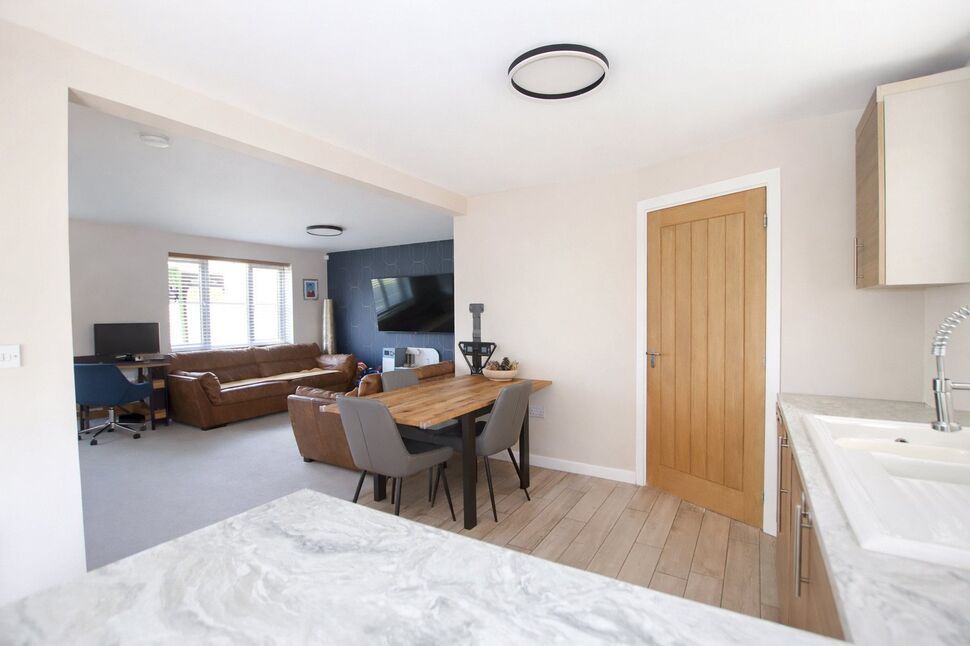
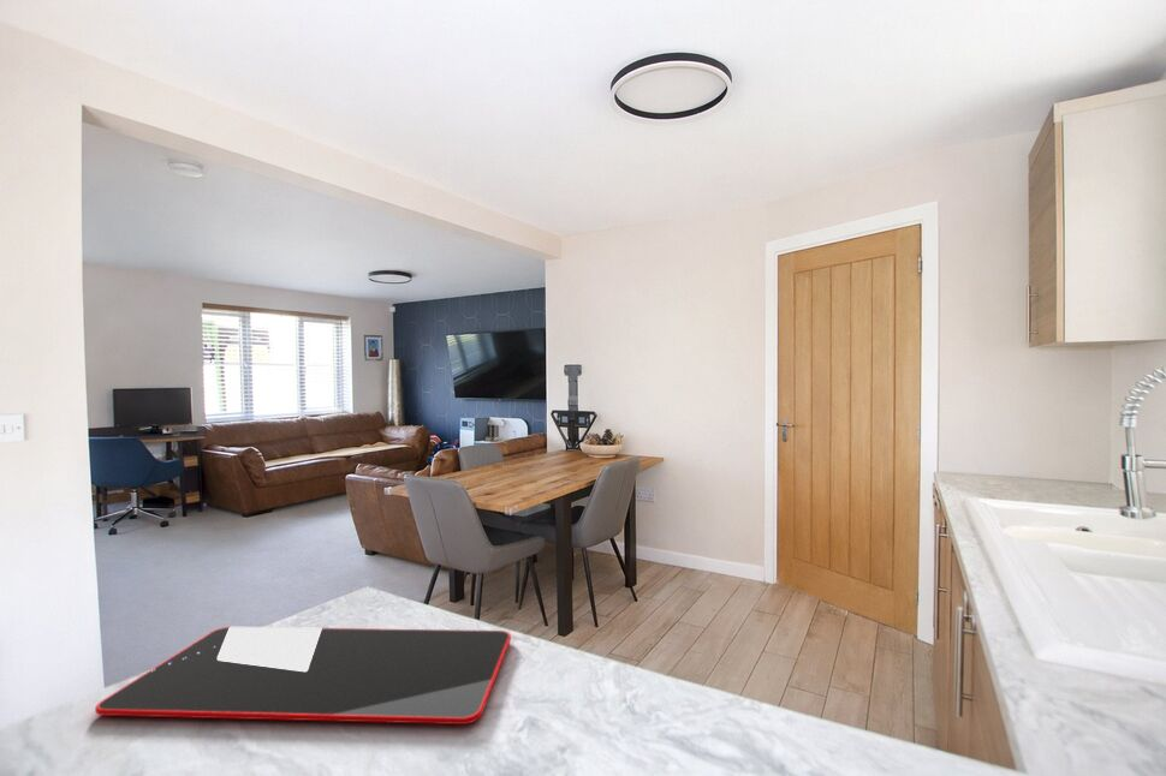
+ cutting board (327, 668)
